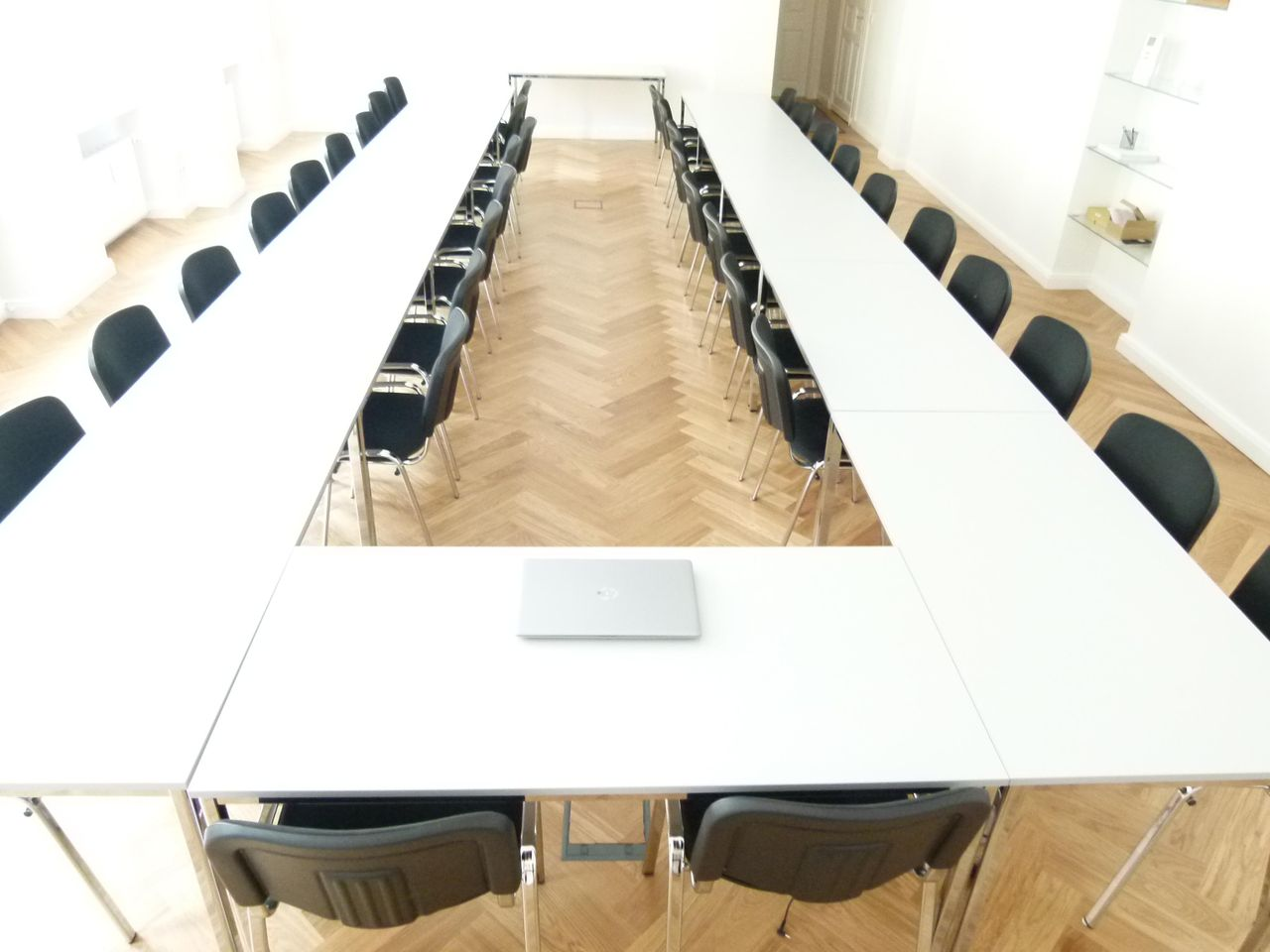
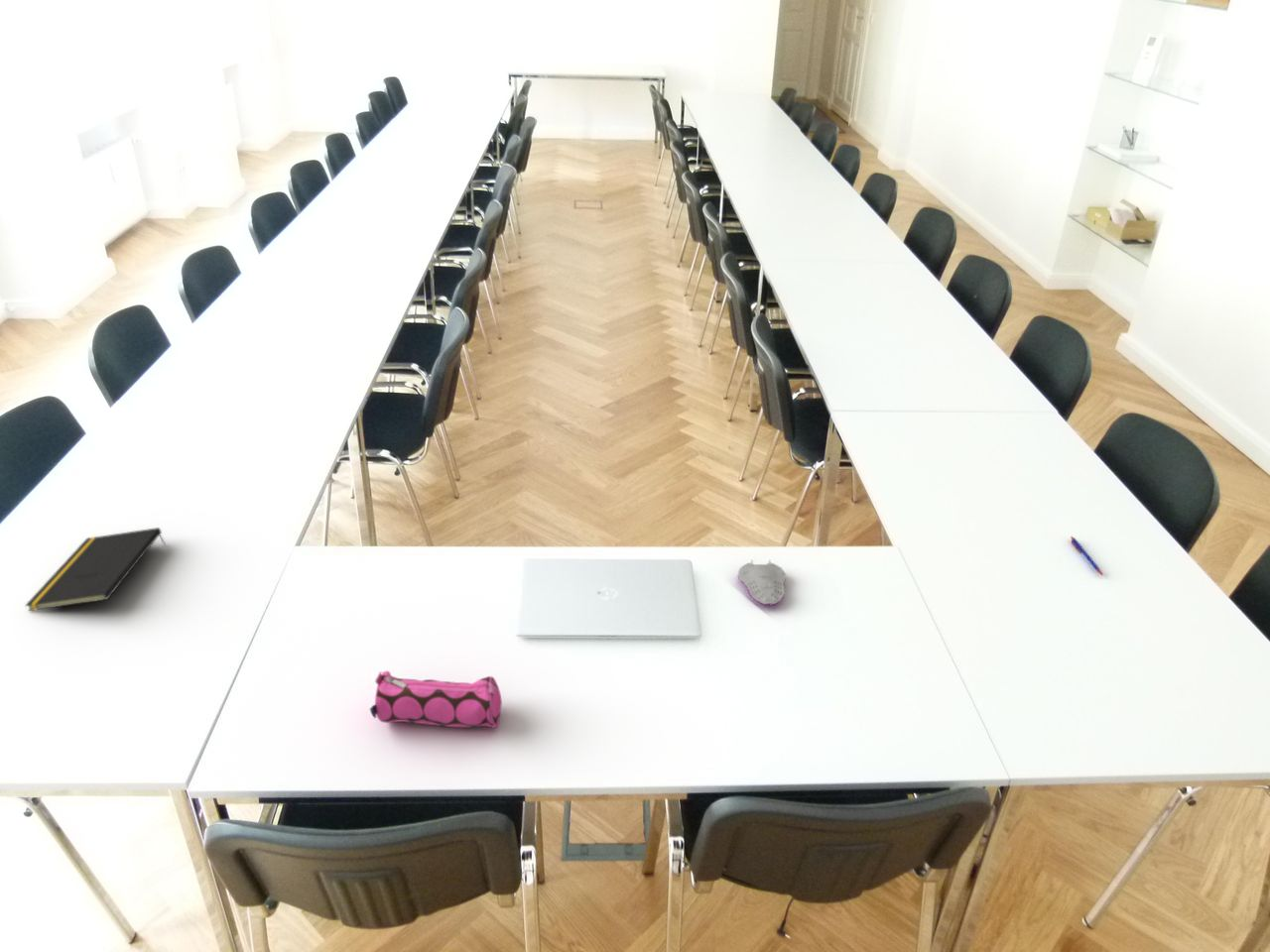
+ computer mouse (764, 583)
+ pen (1086, 555)
+ pencil case (439, 697)
+ notepad (96, 567)
